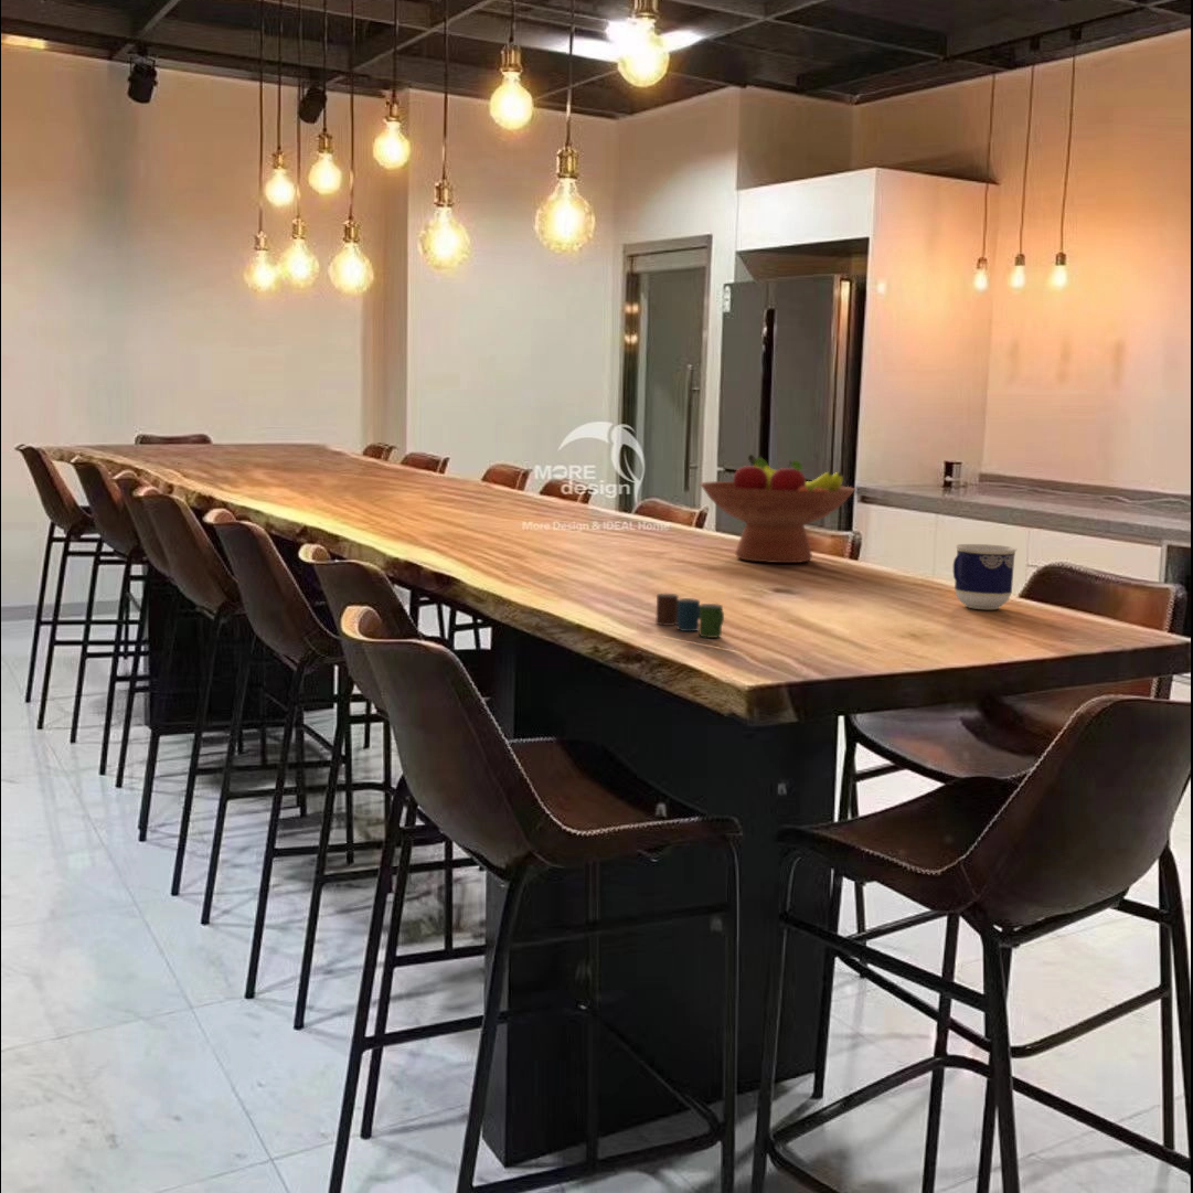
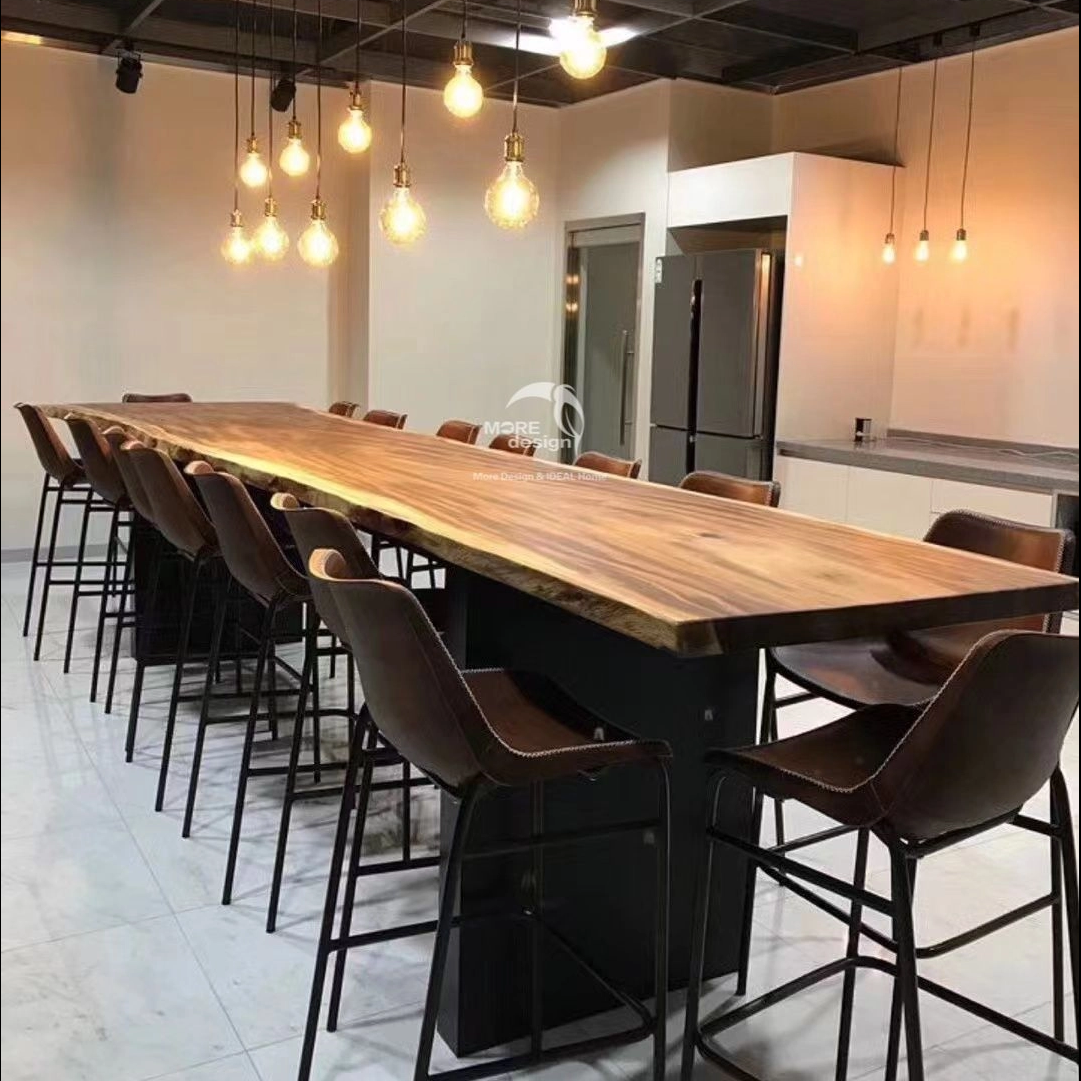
- cup (978, 577)
- cup (691, 605)
- fruit bowl (775, 508)
